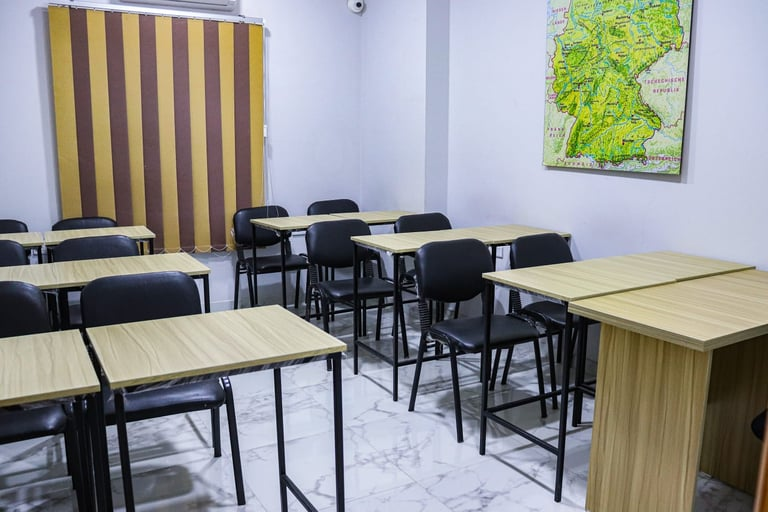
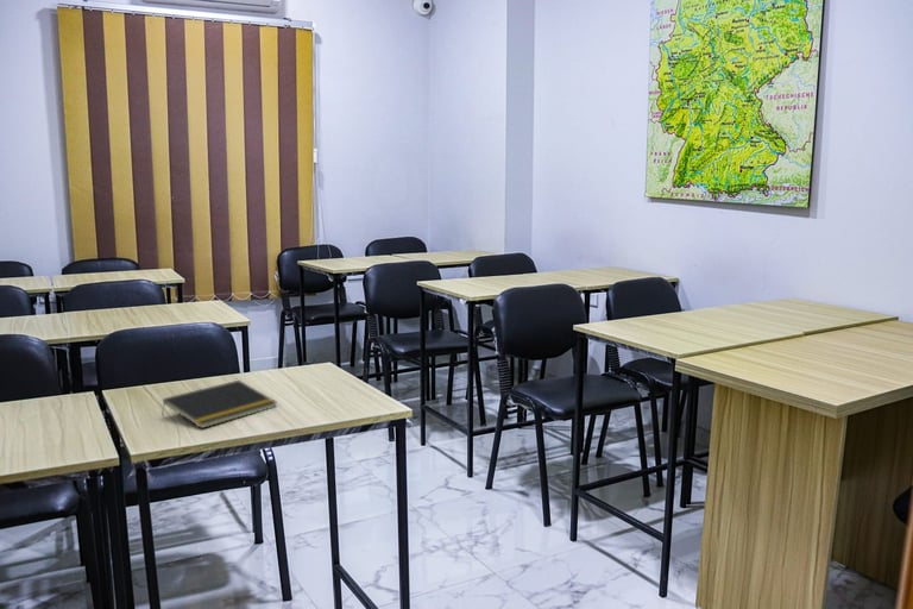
+ notepad (221, 402)
